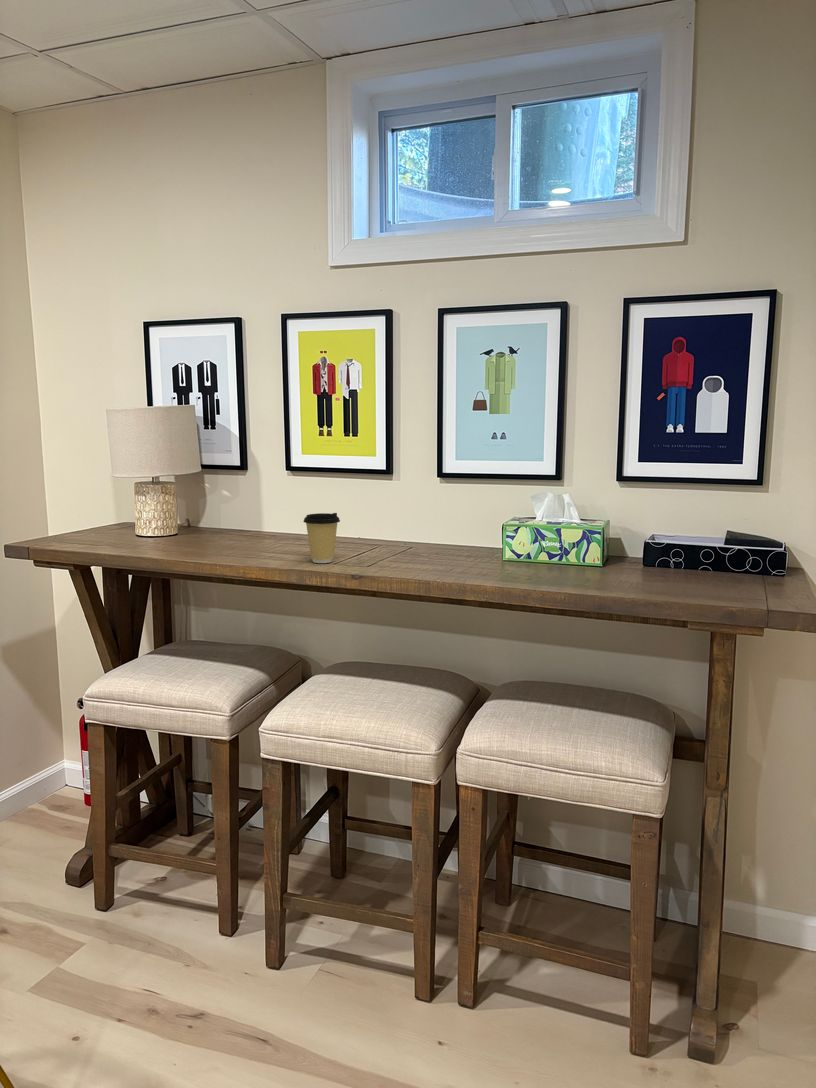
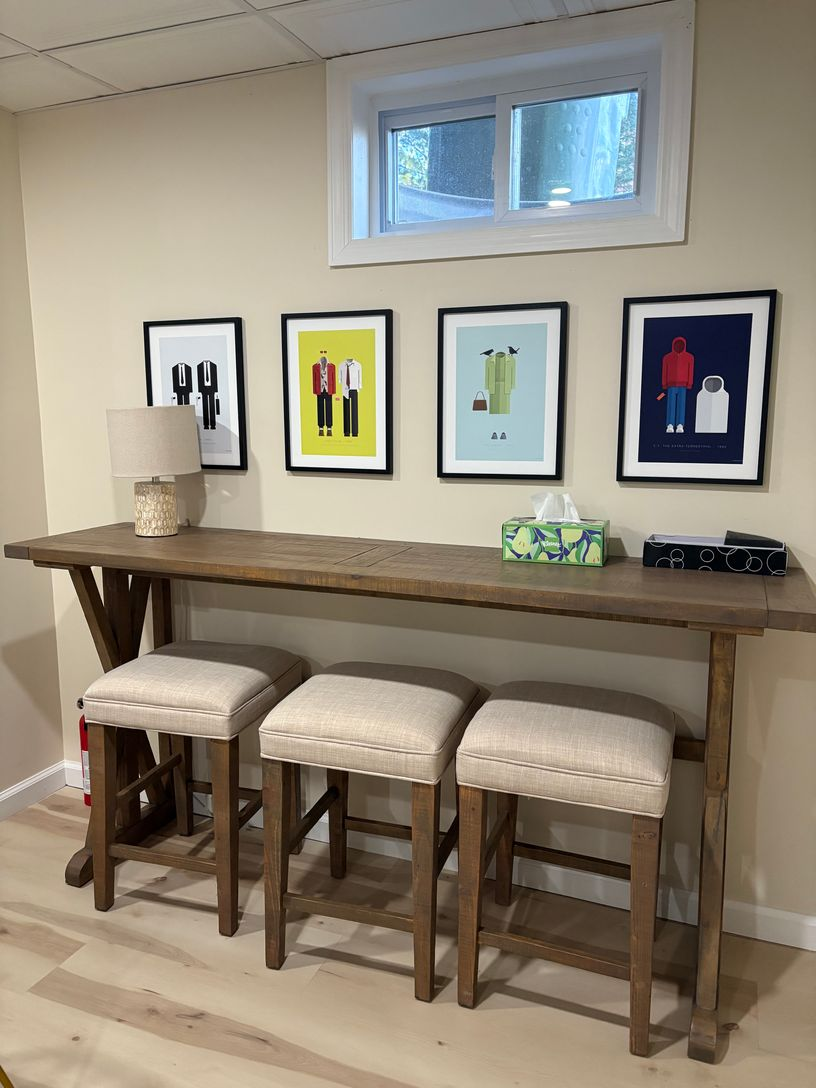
- coffee cup (322, 537)
